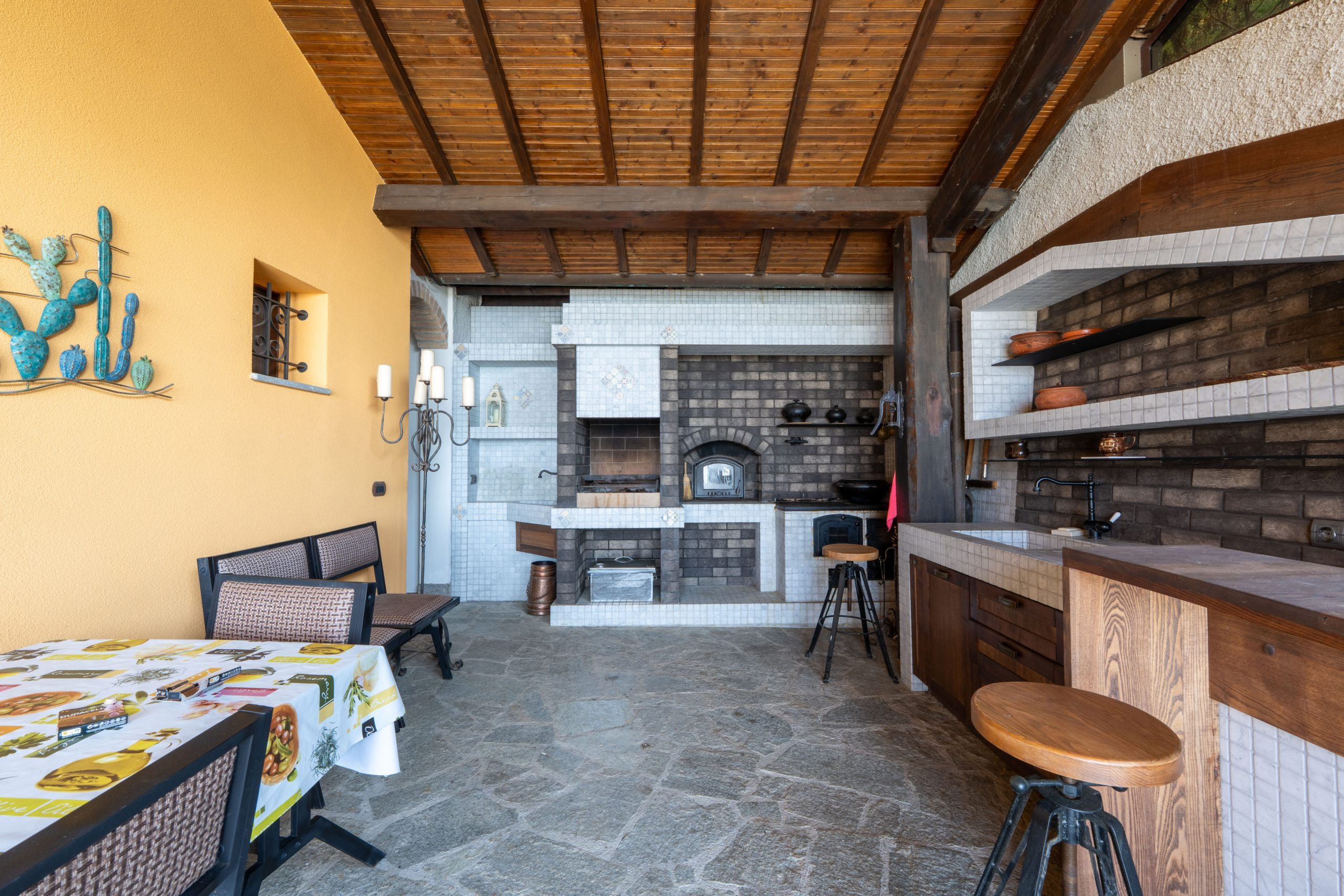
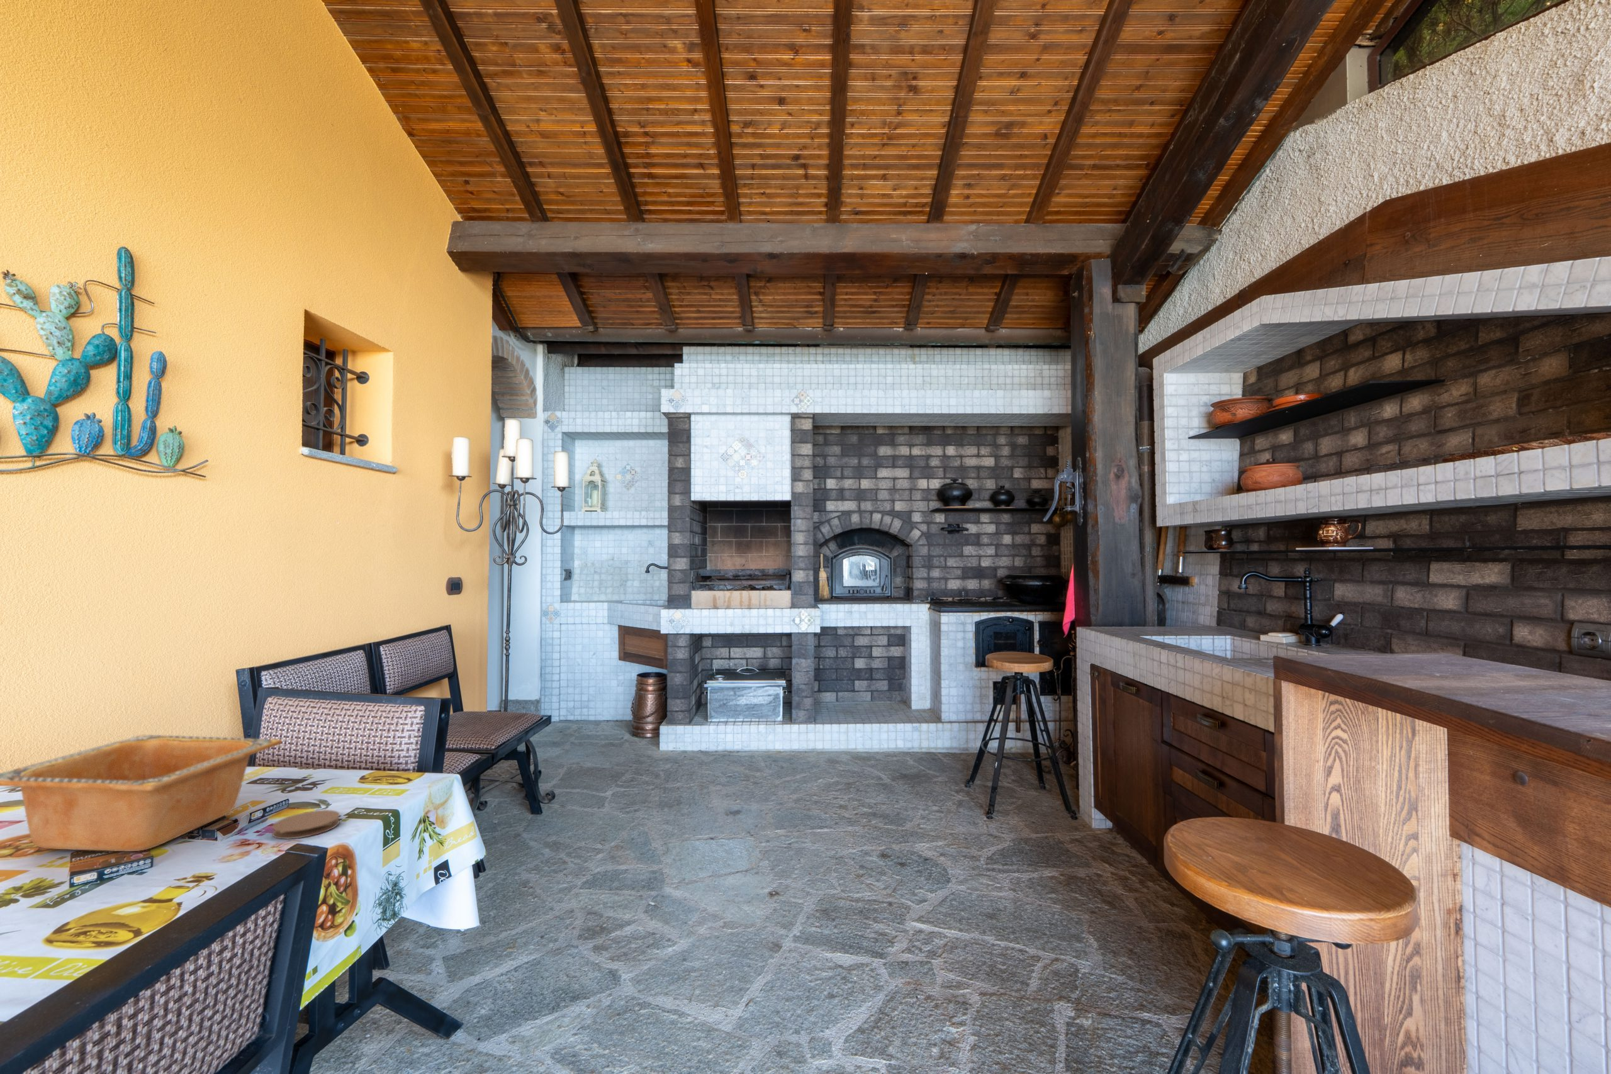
+ coaster (307, 823)
+ serving bowl (145, 792)
